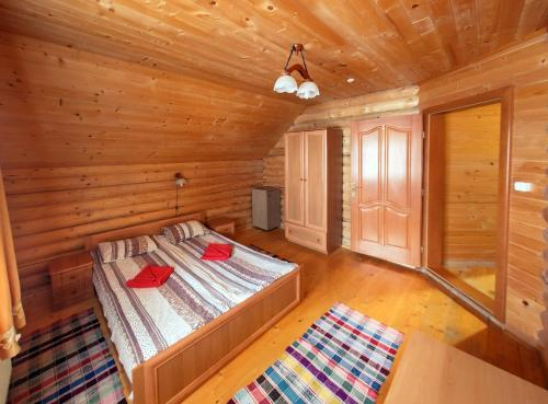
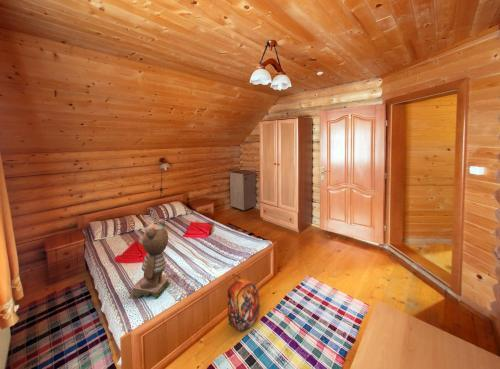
+ teddy bear (150, 257)
+ backpack (242, 300)
